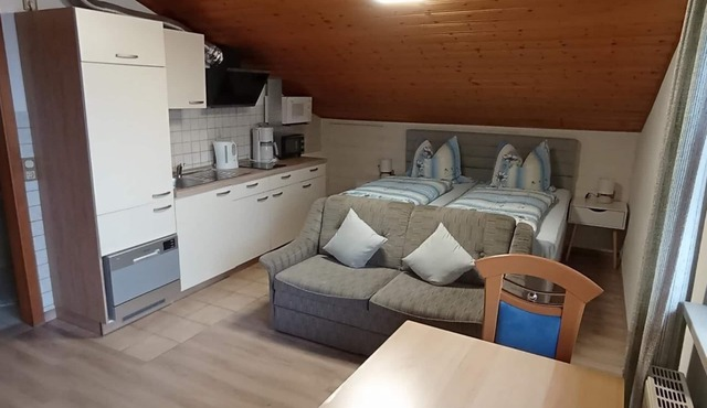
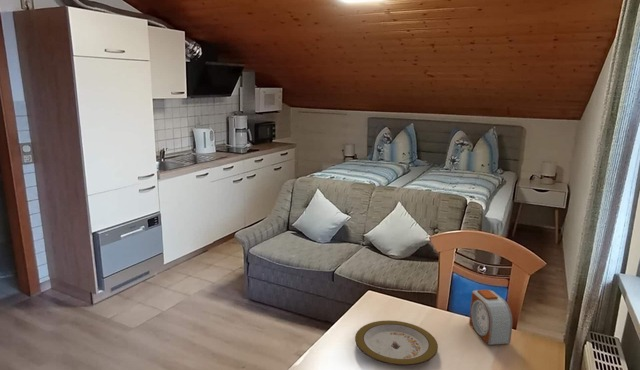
+ alarm clock (489, 314)
+ plate (395, 343)
